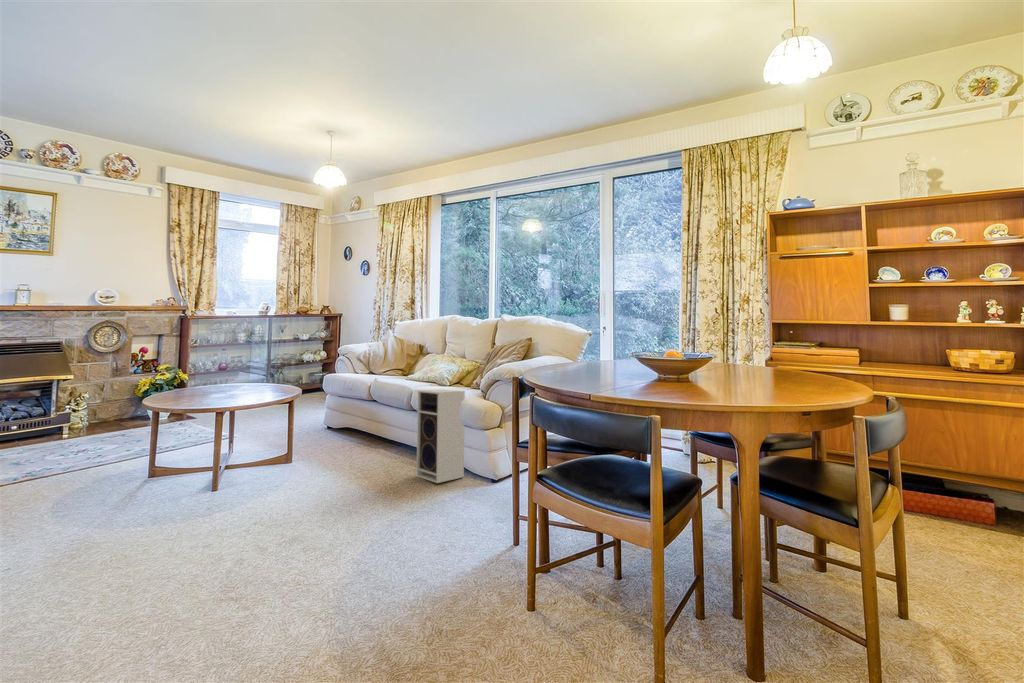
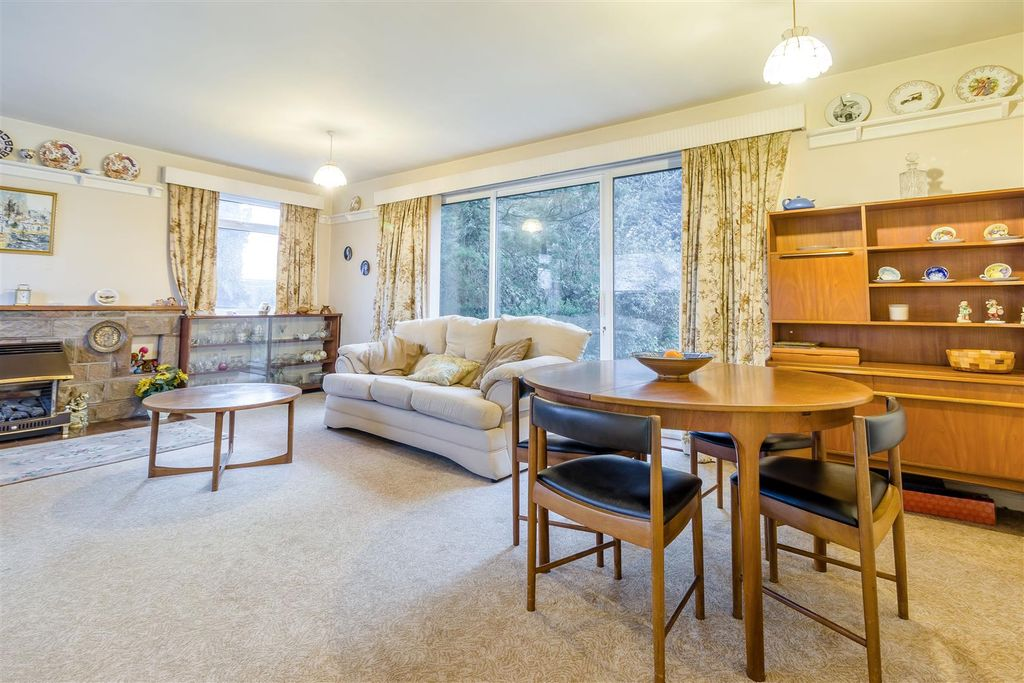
- speaker (440, 433)
